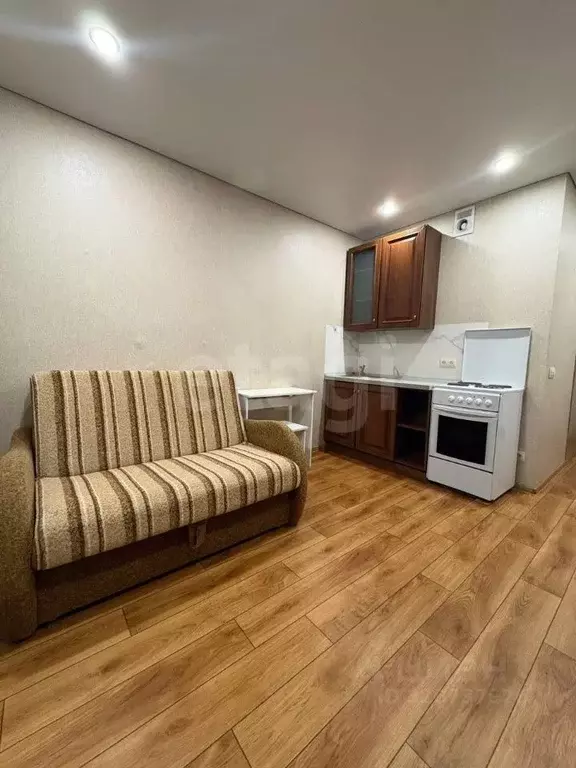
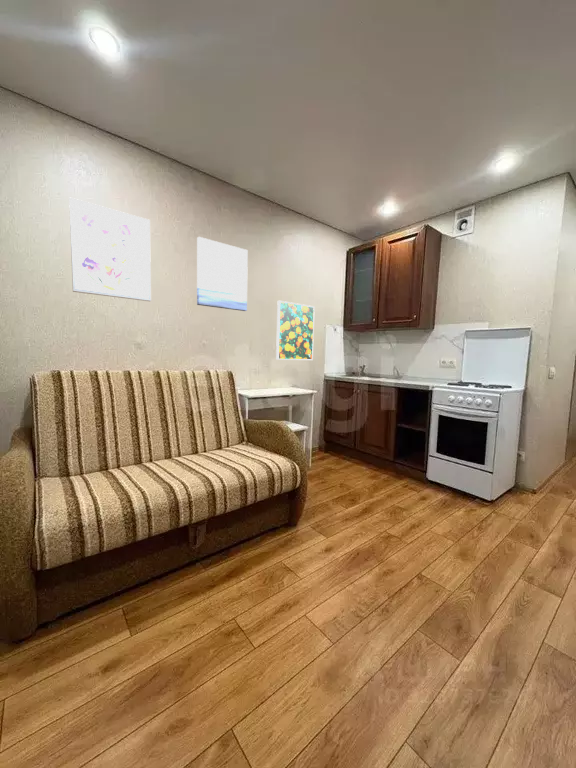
+ wall art (113, 254)
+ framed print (296, 332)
+ wall art (223, 276)
